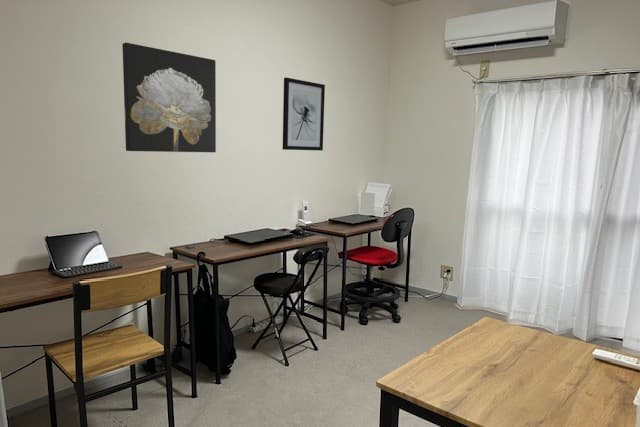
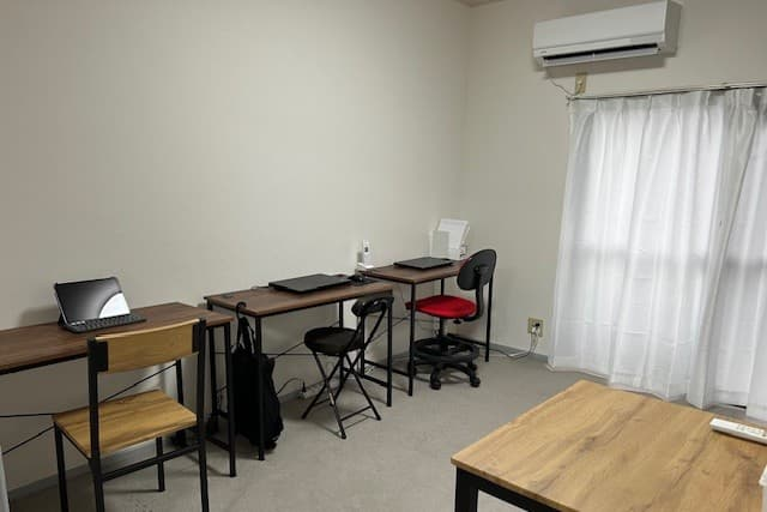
- wall art (173, 102)
- wall art (304, 116)
